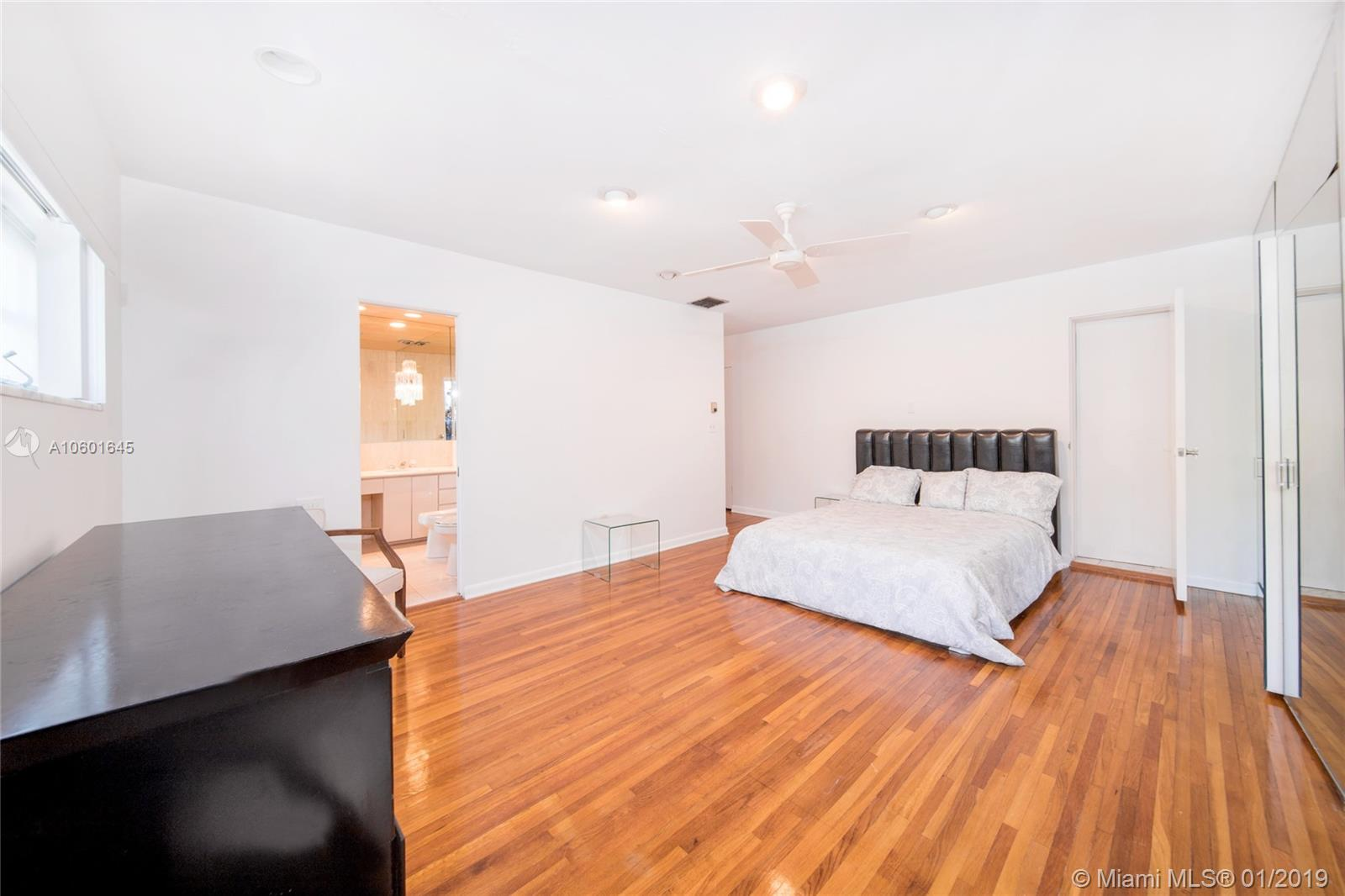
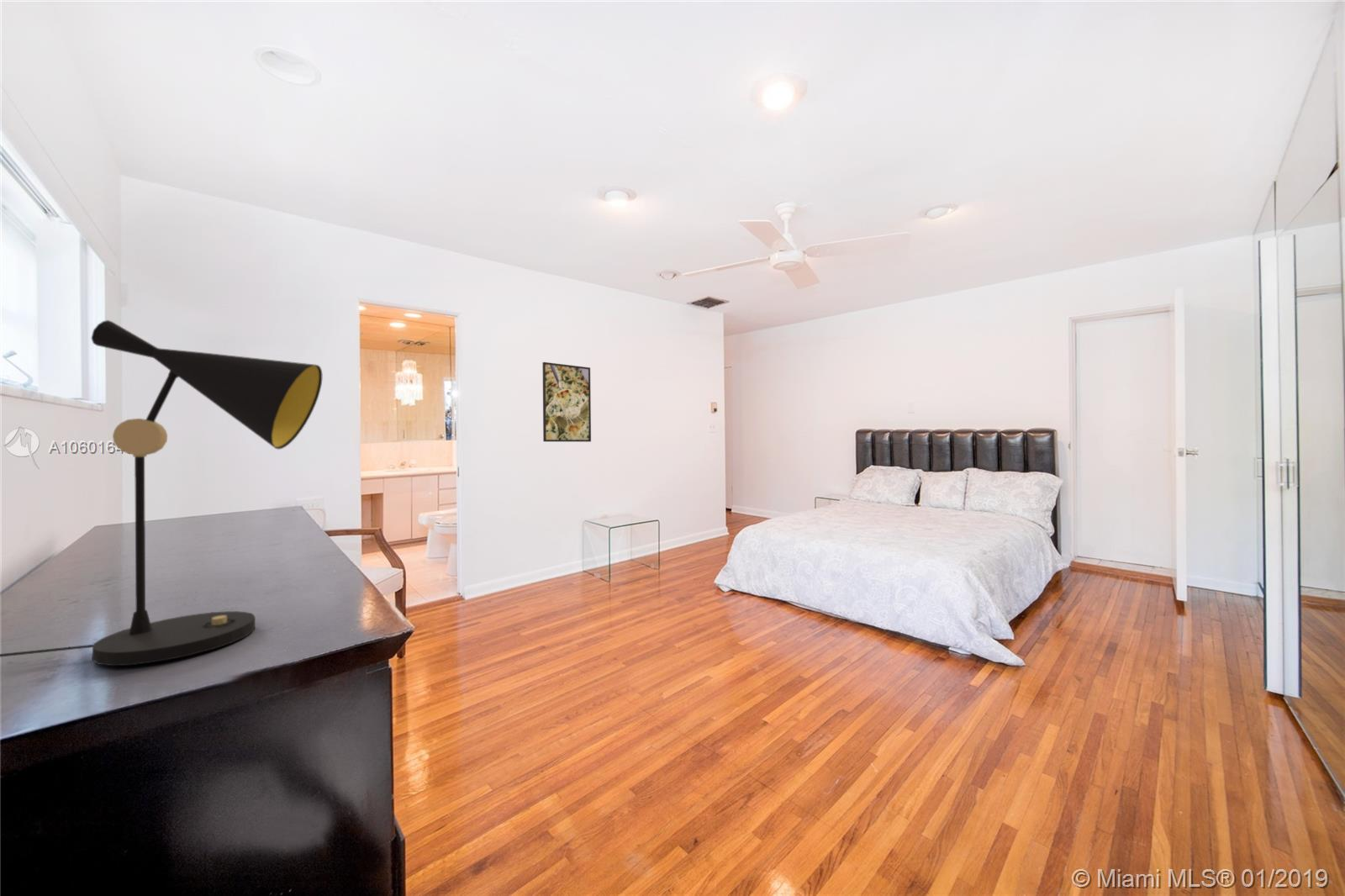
+ table lamp (144, 482)
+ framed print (567, 403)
